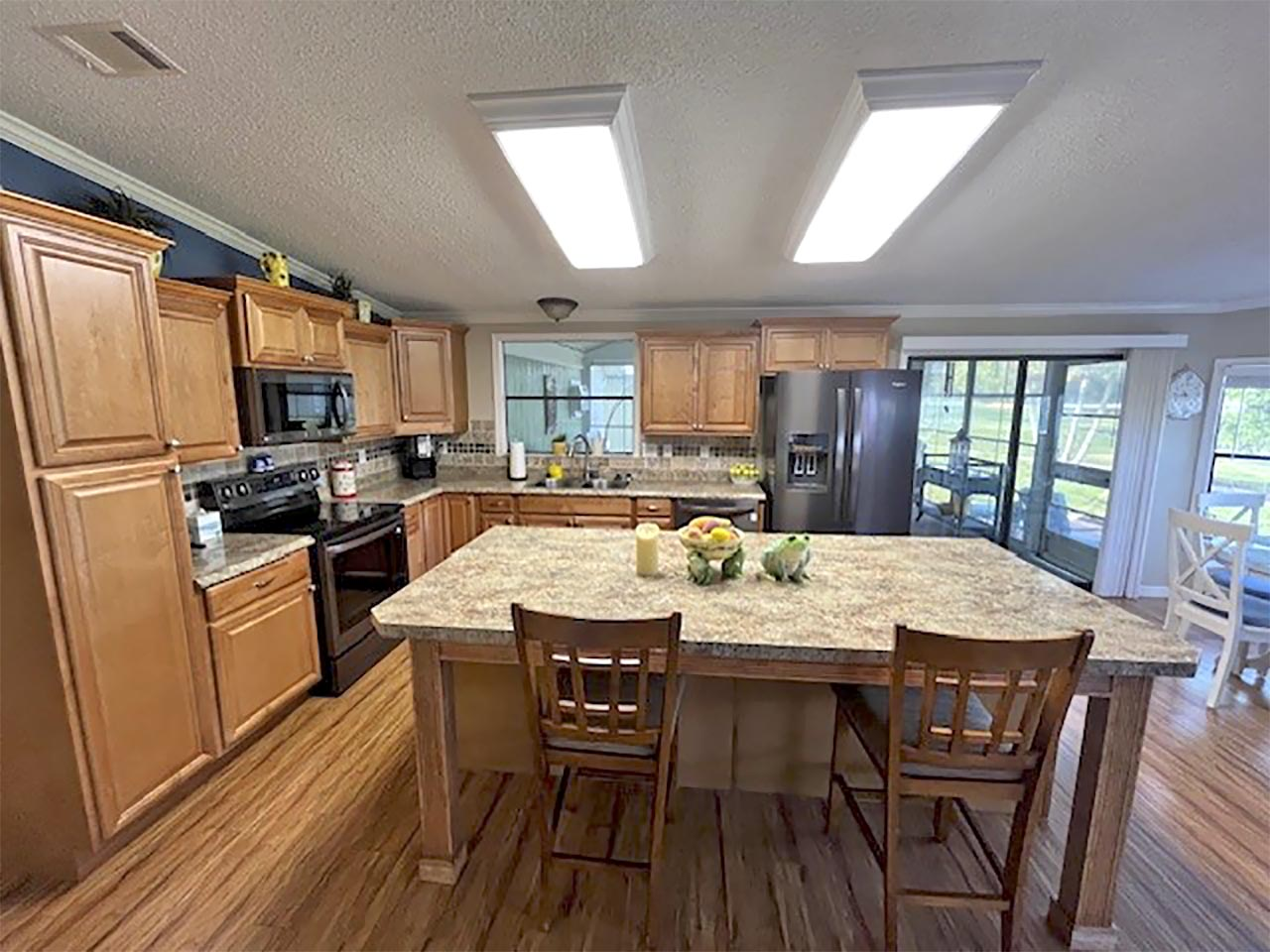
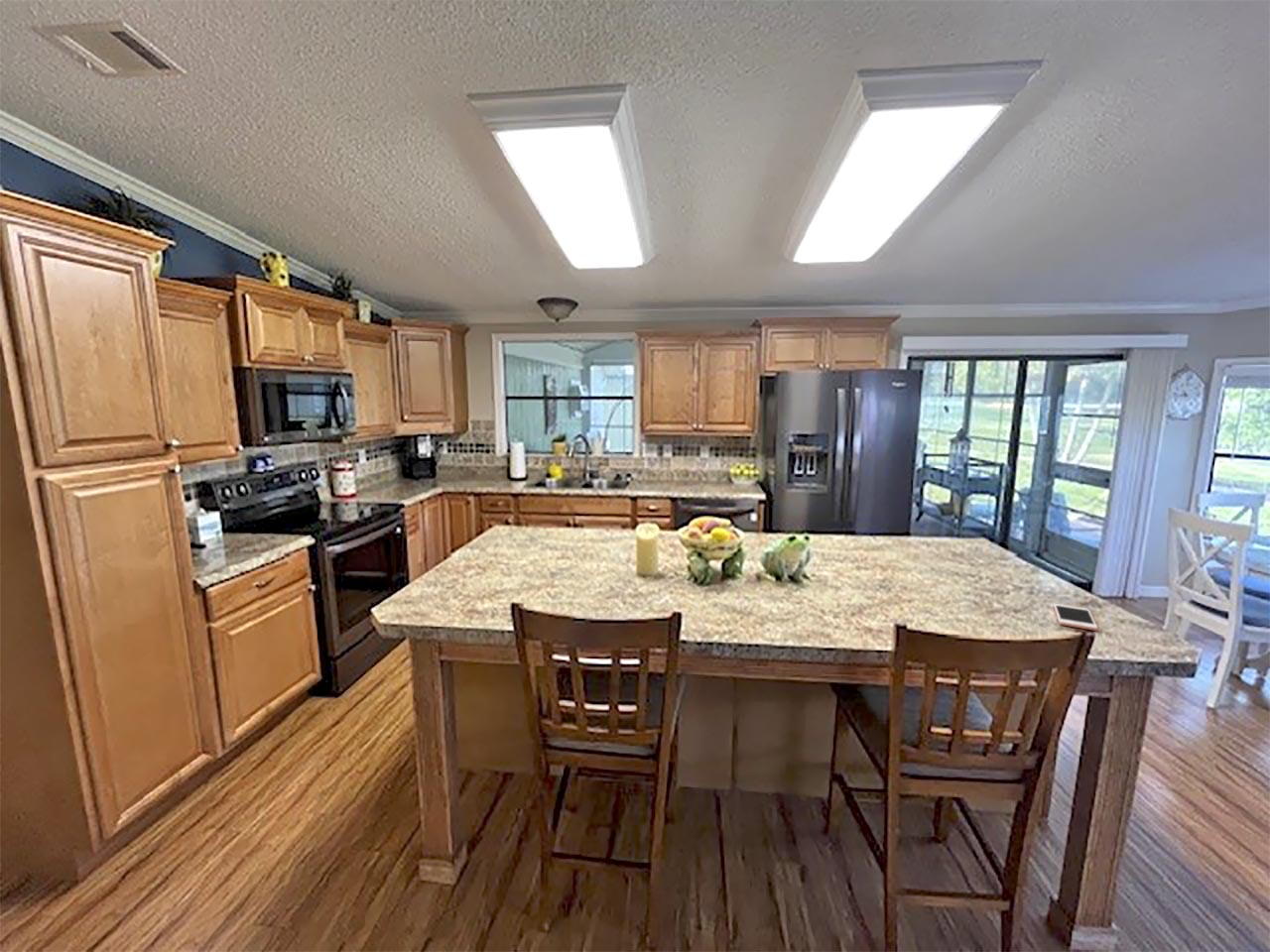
+ cell phone (1074, 616)
